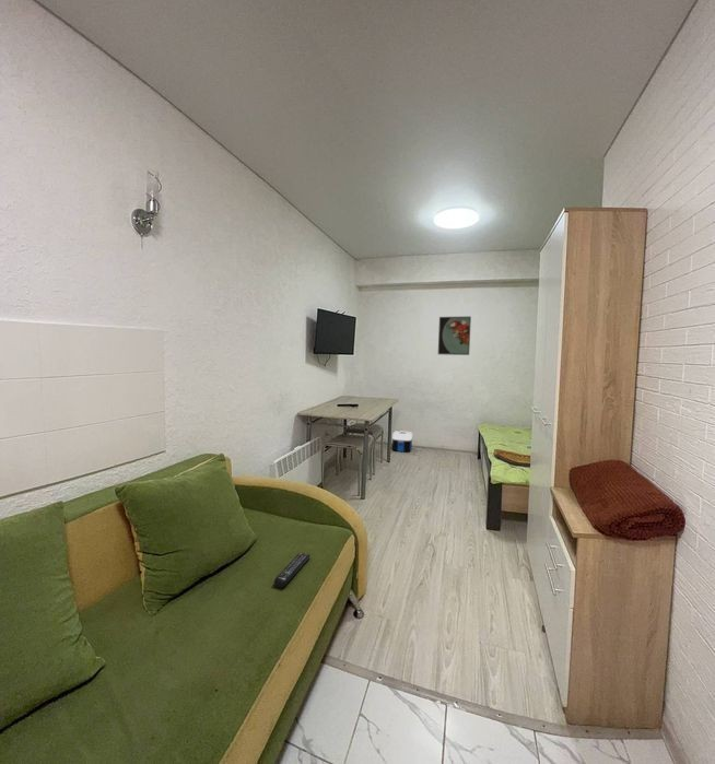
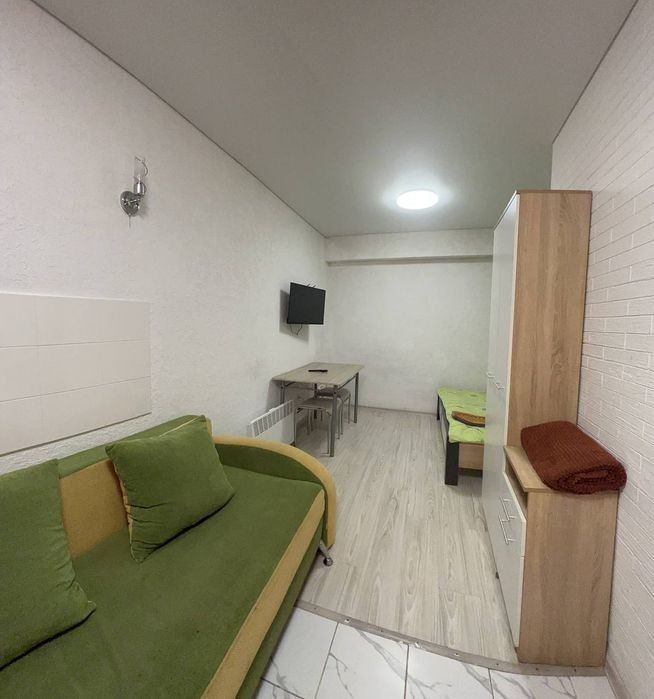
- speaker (402, 440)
- remote control (293, 567)
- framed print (454, 336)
